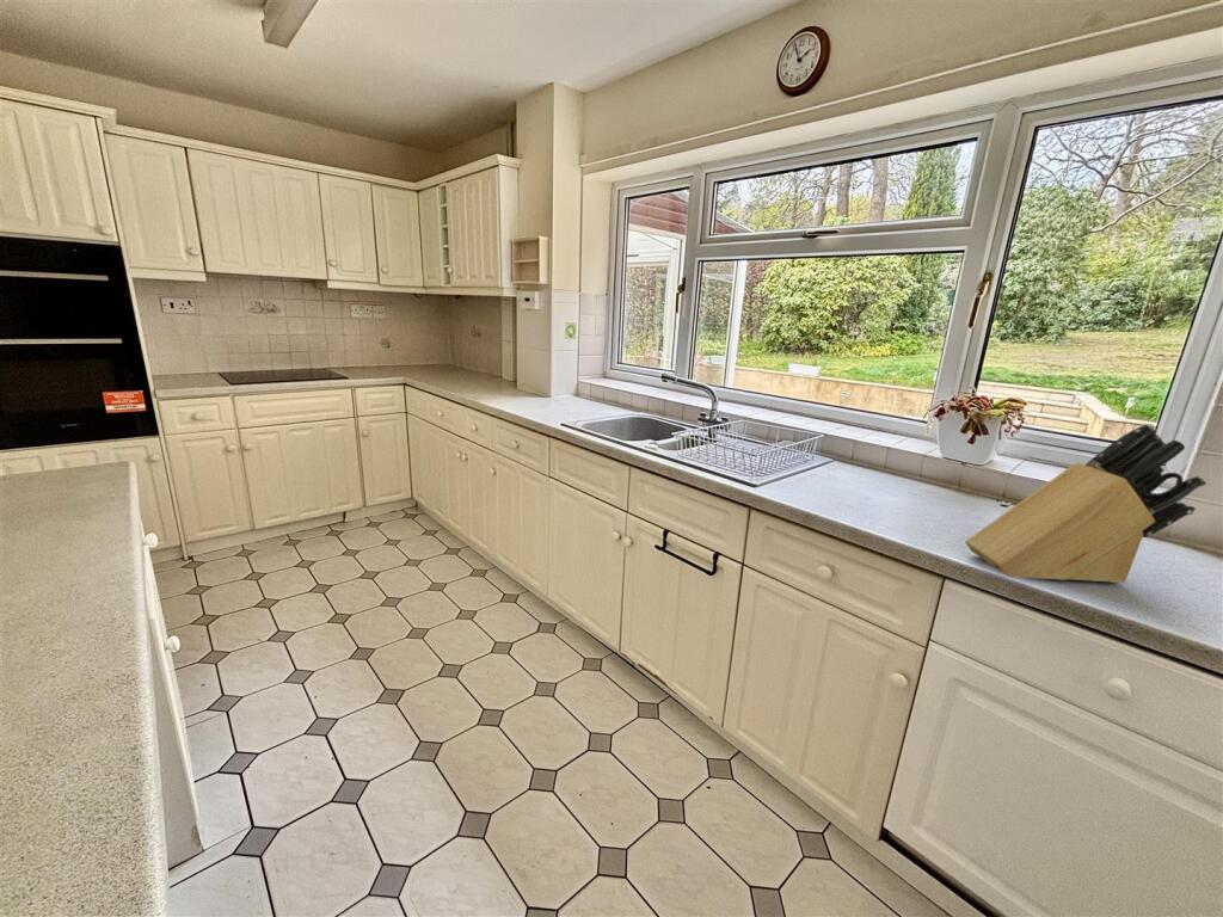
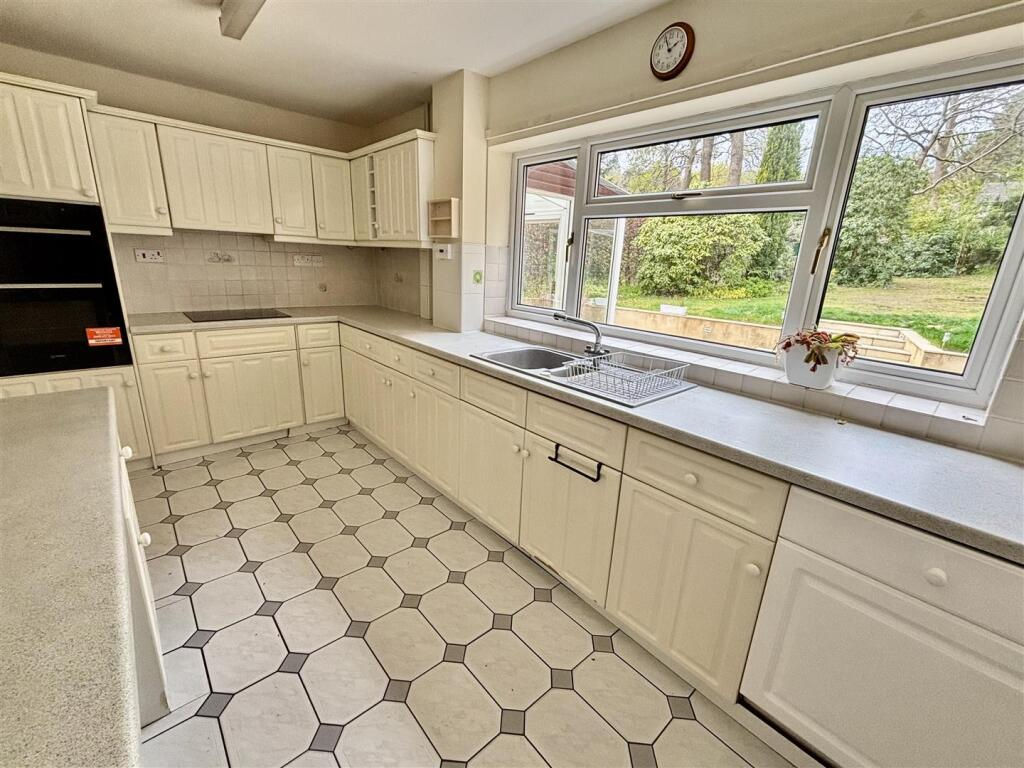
- knife block (1083, 499)
